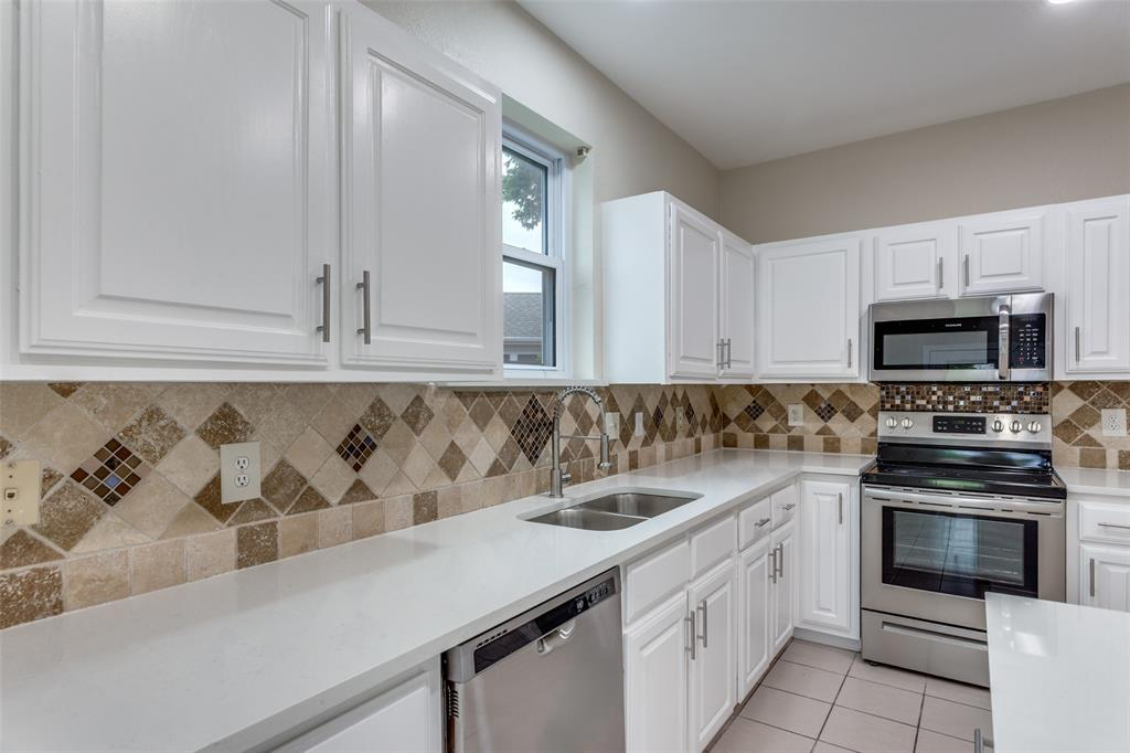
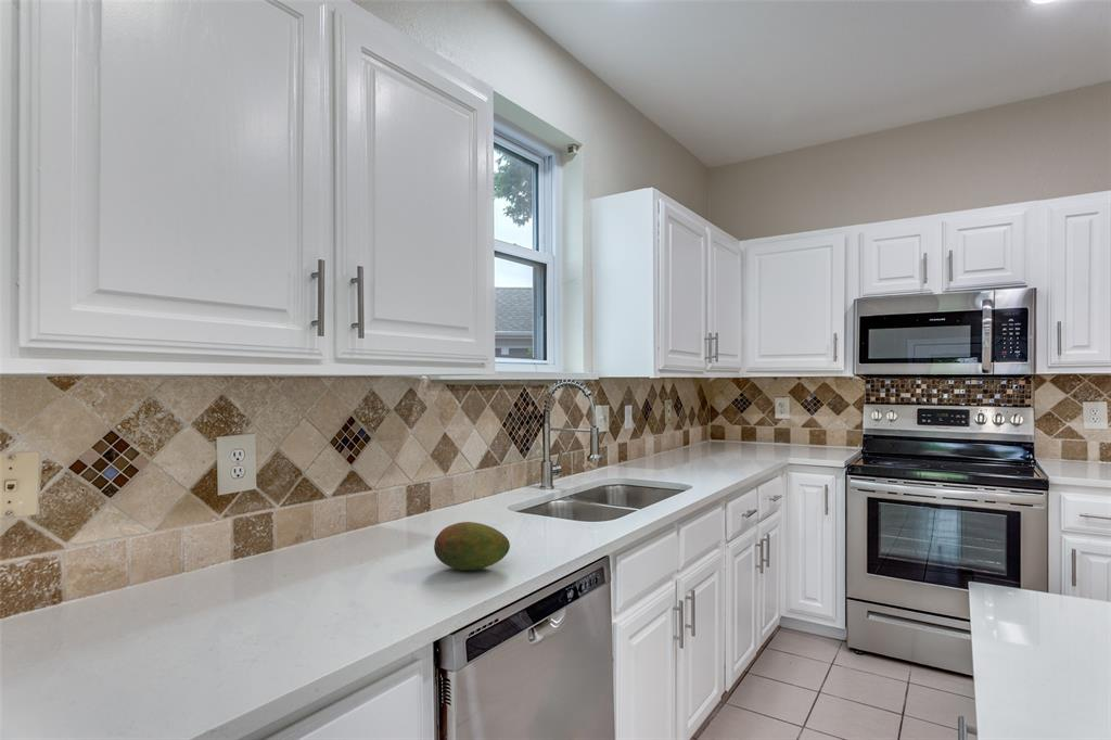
+ fruit (471, 545)
